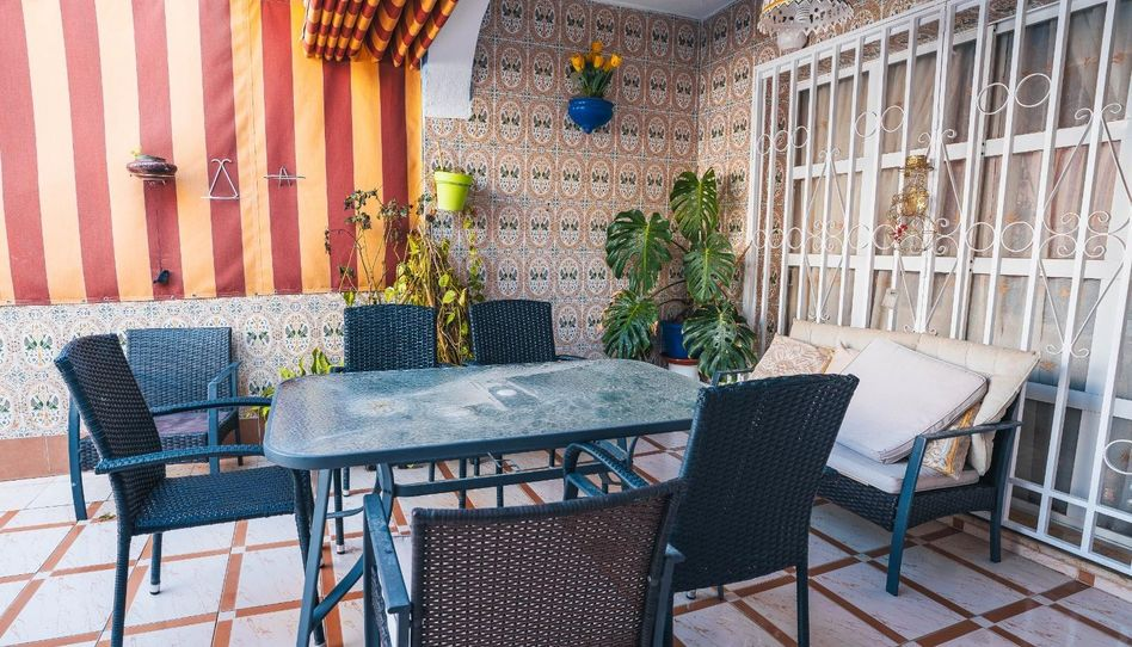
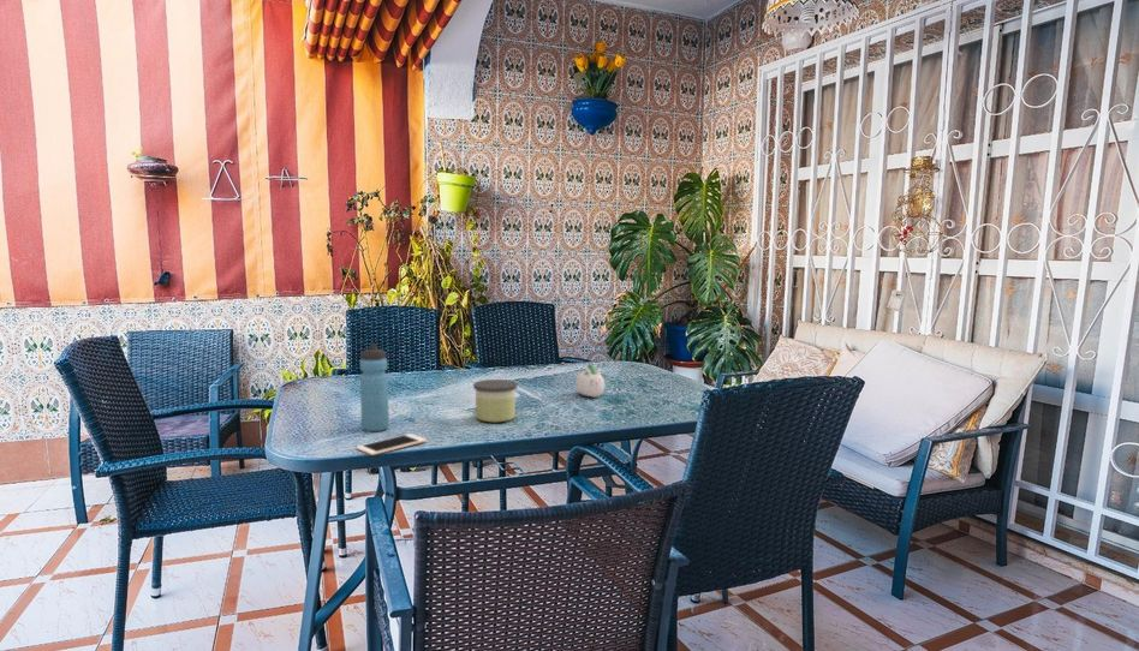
+ candle (495, 400)
+ water bottle (374, 386)
+ cell phone (392, 443)
+ succulent planter (590, 378)
